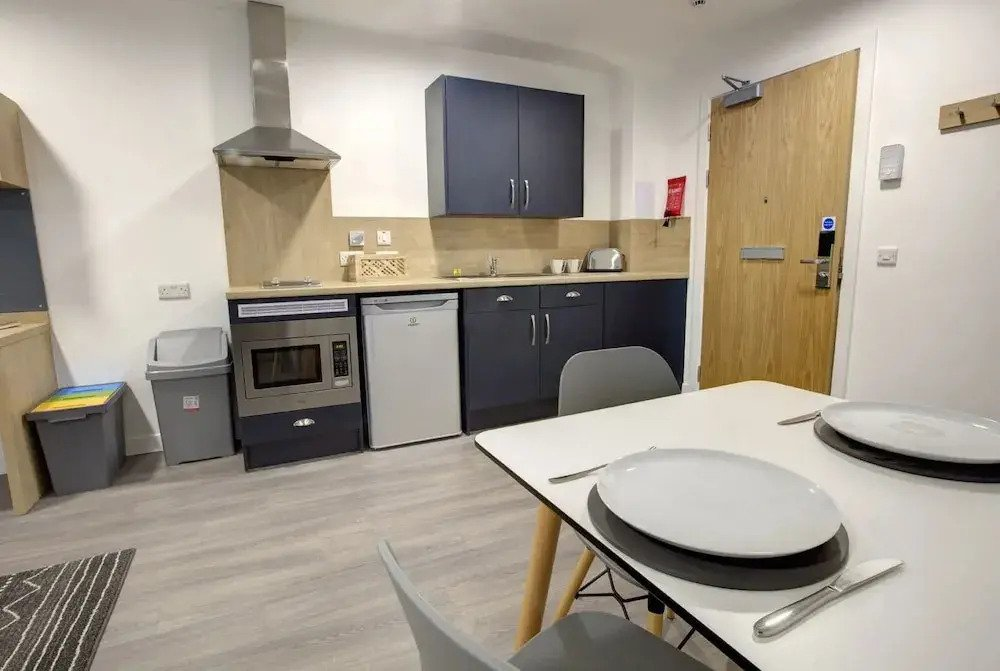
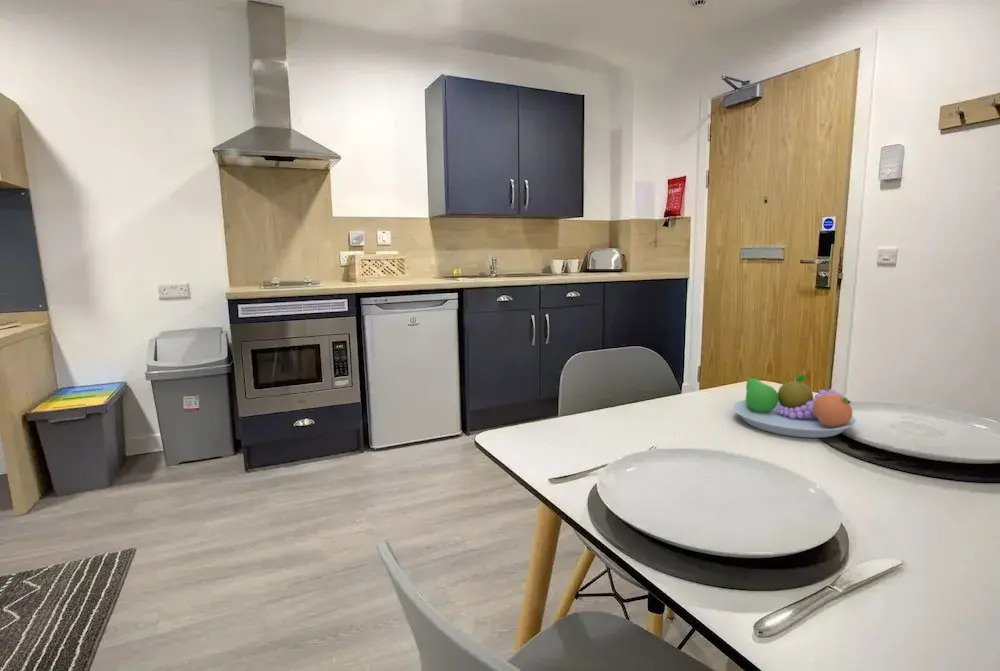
+ fruit bowl (789, 401)
